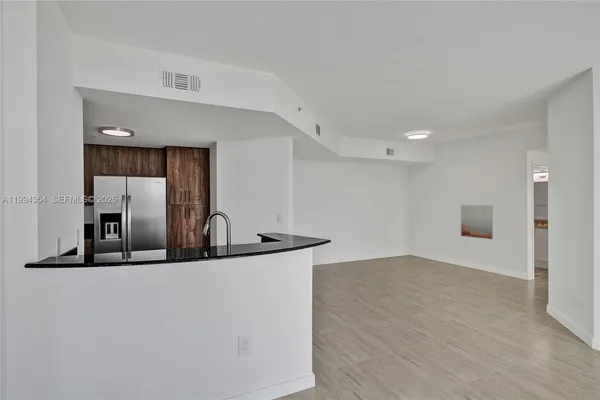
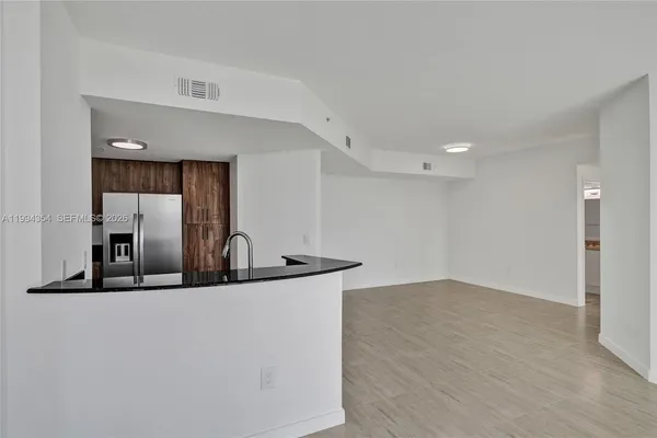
- wall art (476, 221)
